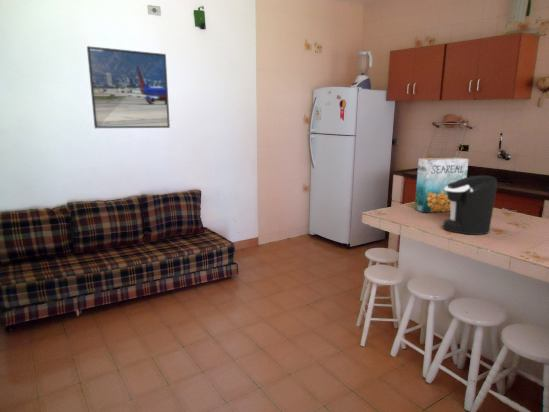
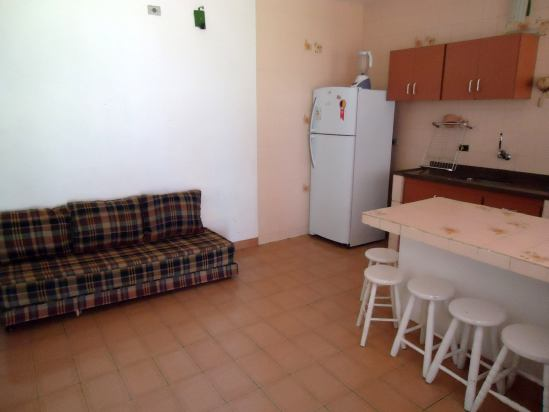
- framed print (131, 90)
- cereal box (441, 184)
- coffee maker (467, 203)
